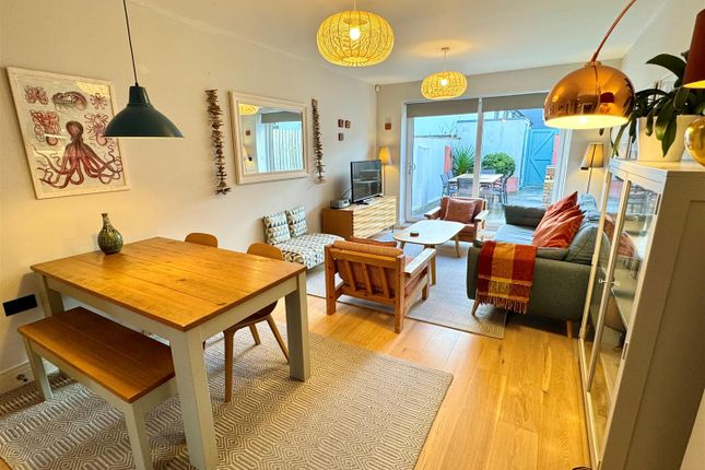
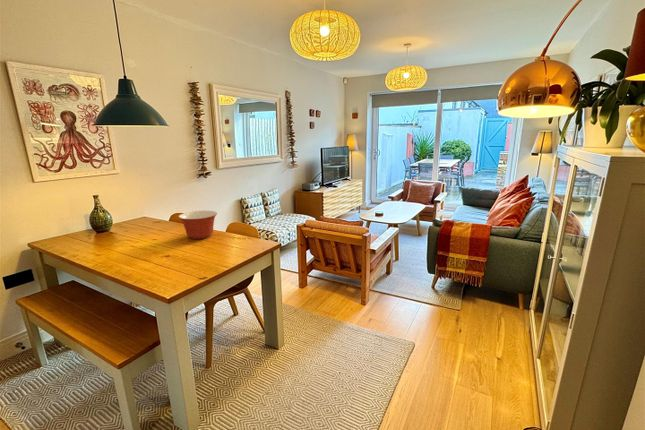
+ mixing bowl (199, 225)
